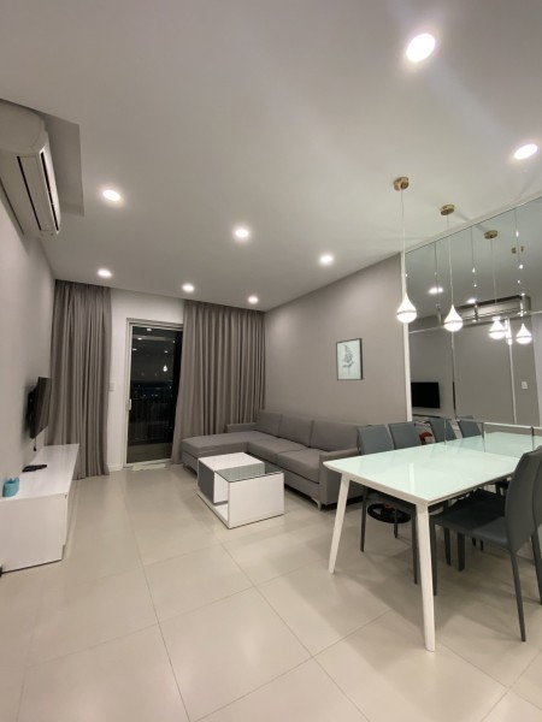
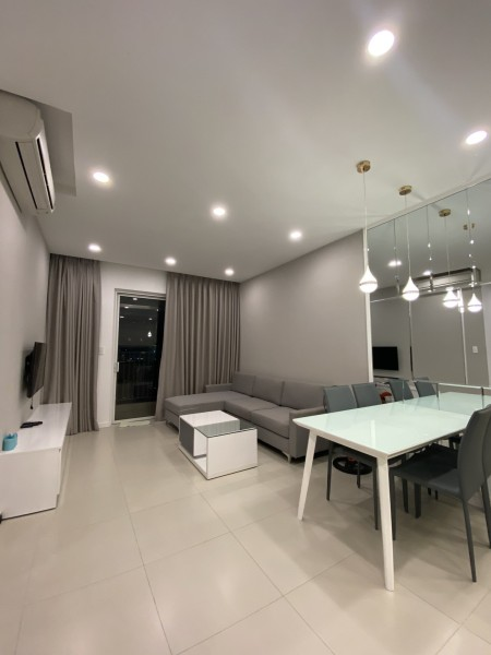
- wall art (348, 360)
